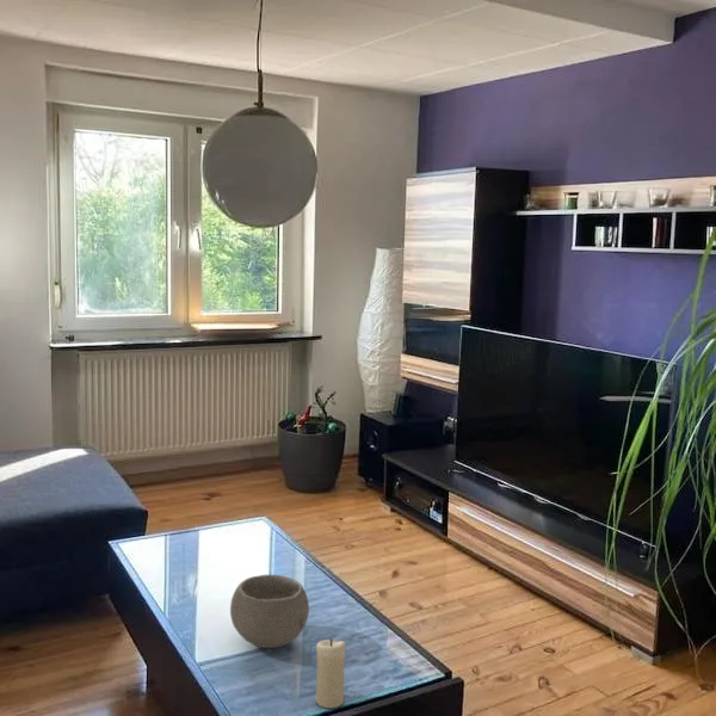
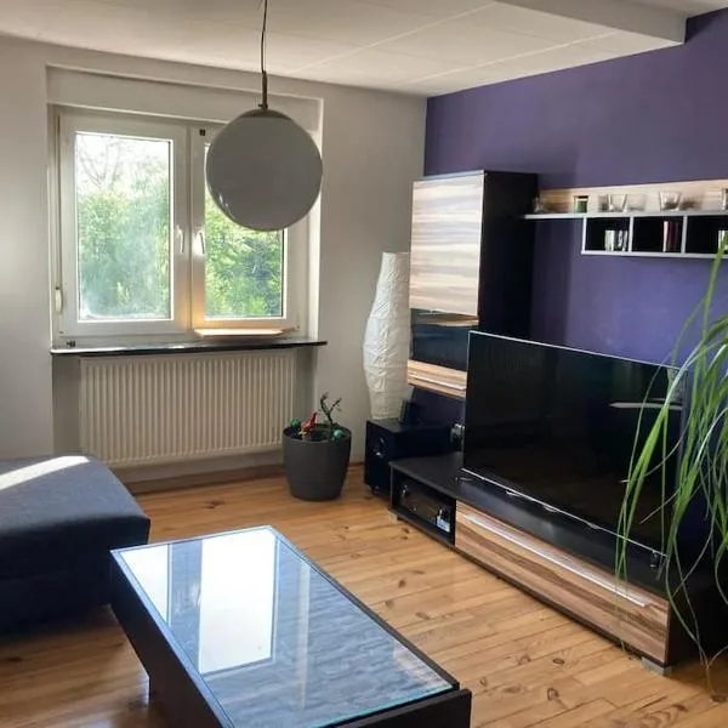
- bowl (268, 613)
- candle (331, 668)
